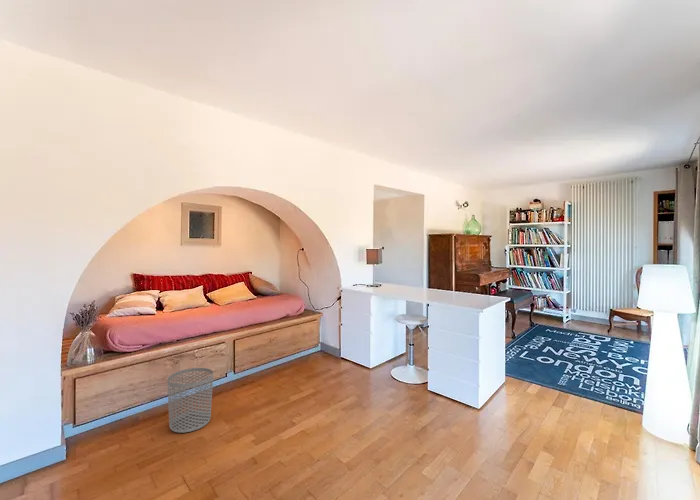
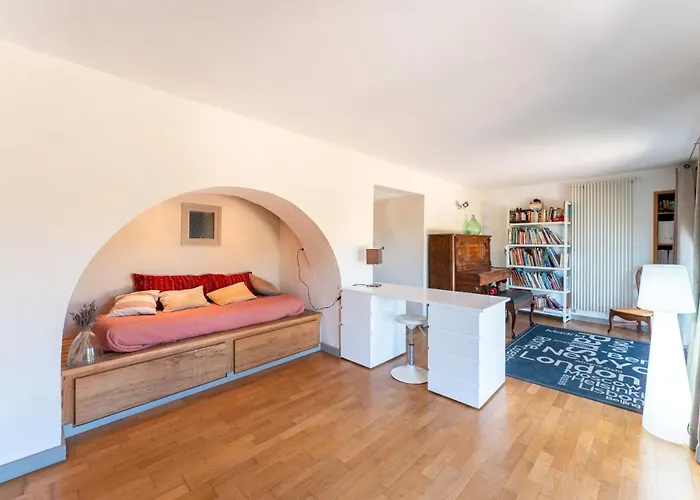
- waste bin (190, 399)
